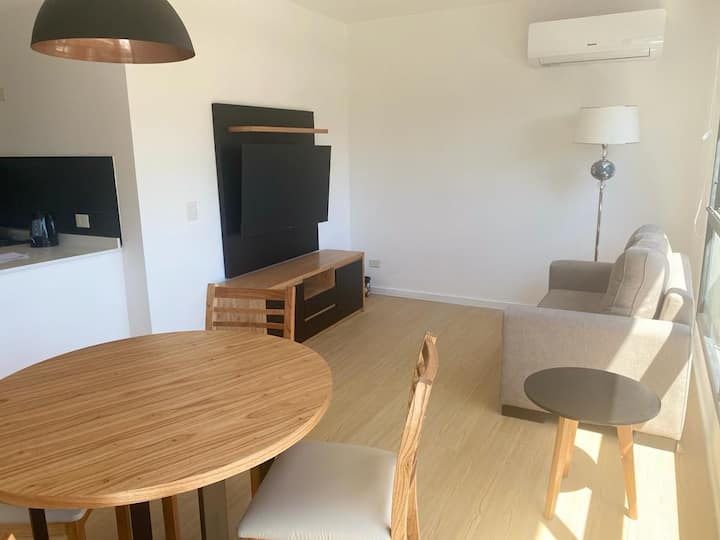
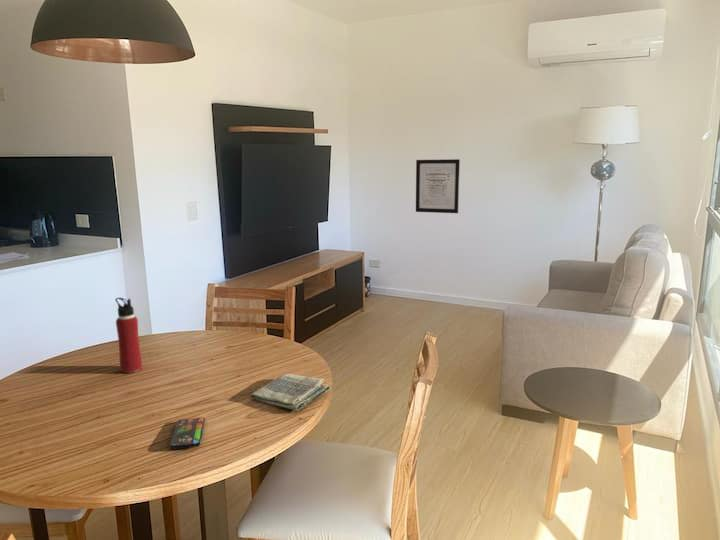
+ water bottle (128, 334)
+ wall art (437, 186)
+ dish towel (291, 389)
+ smartphone (188, 432)
